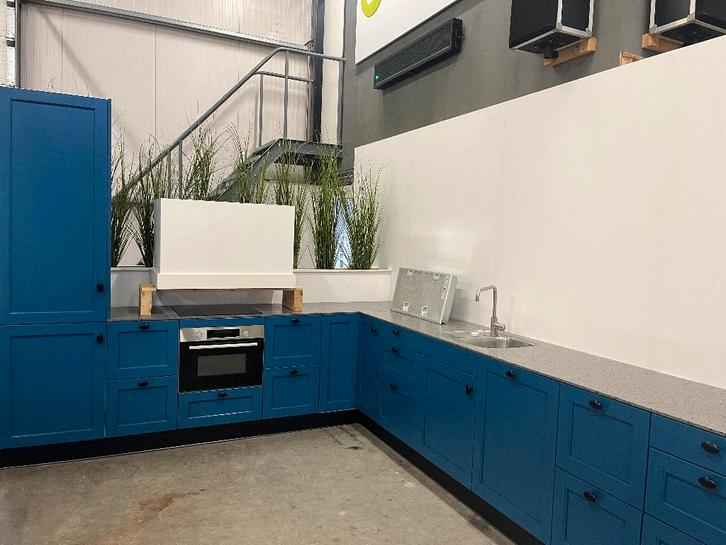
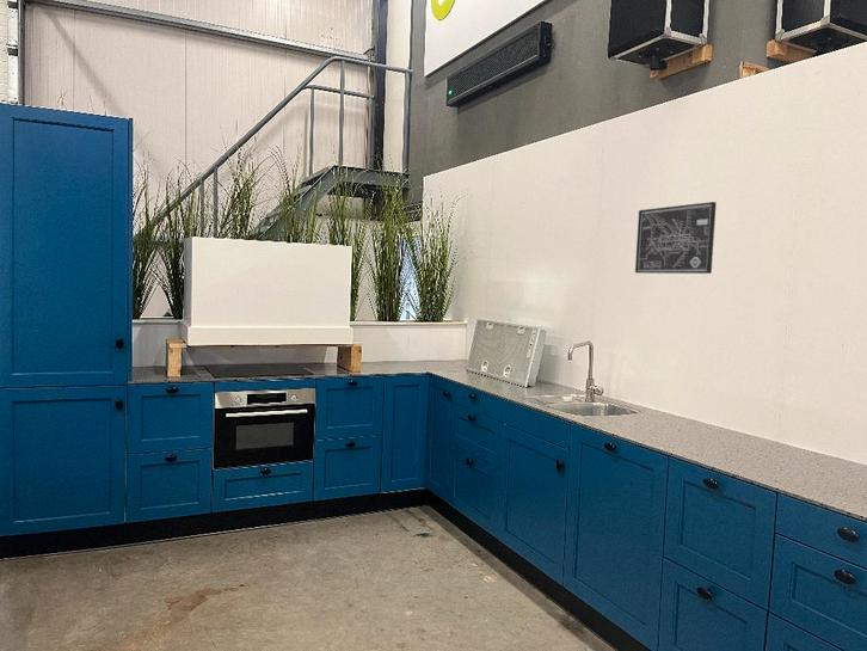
+ wall art (672, 239)
